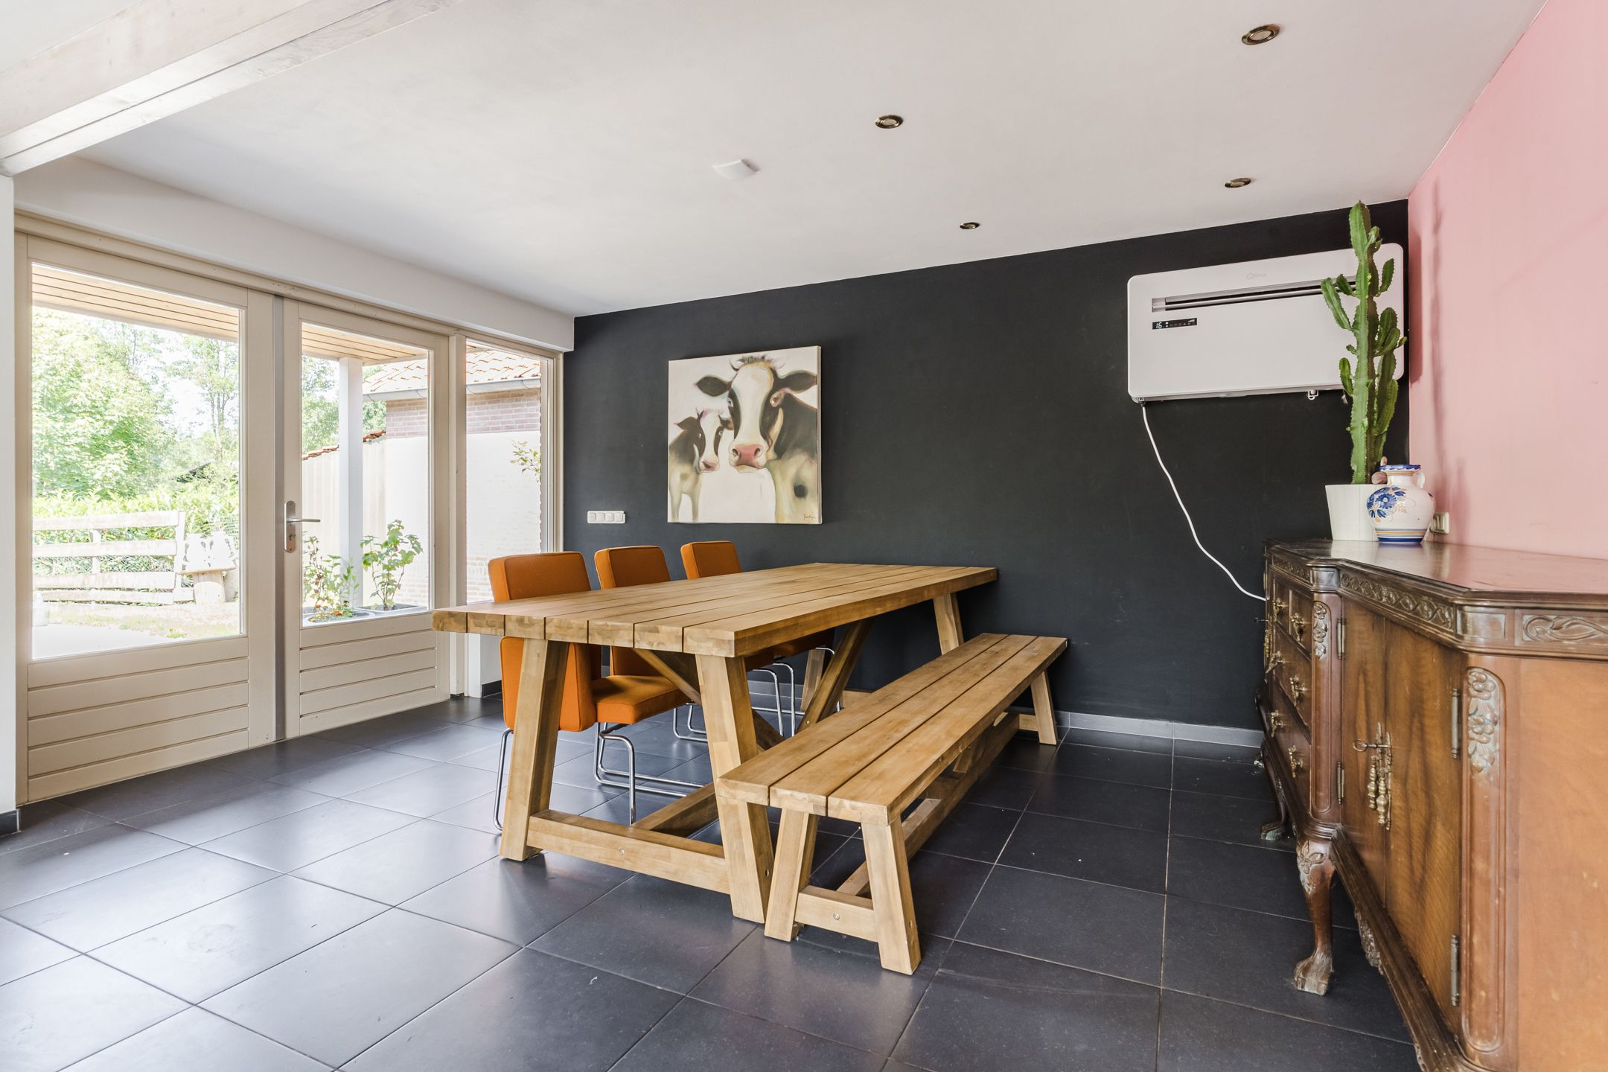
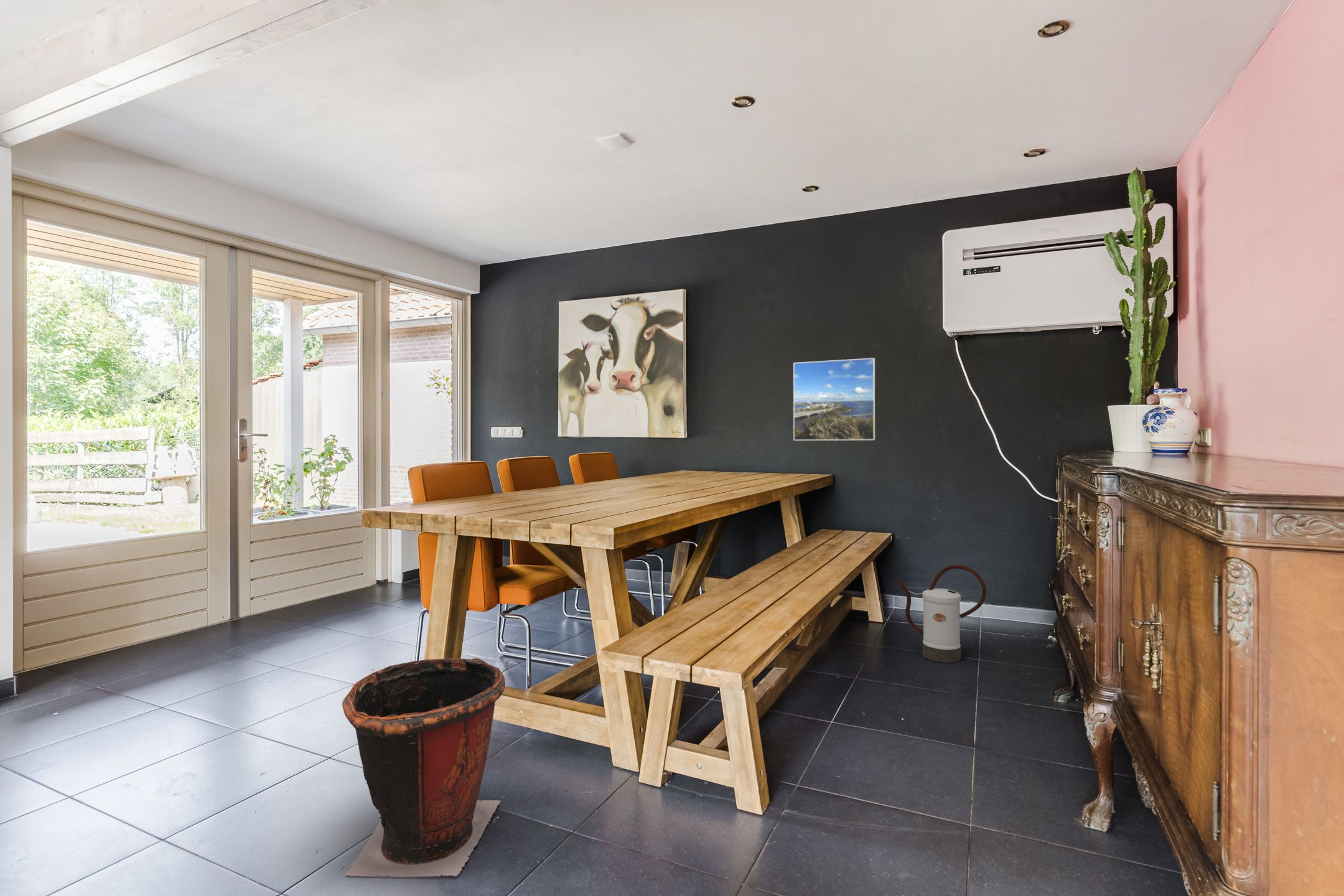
+ waste bin (431, 752)
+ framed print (833, 400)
+ watering can (940, 610)
